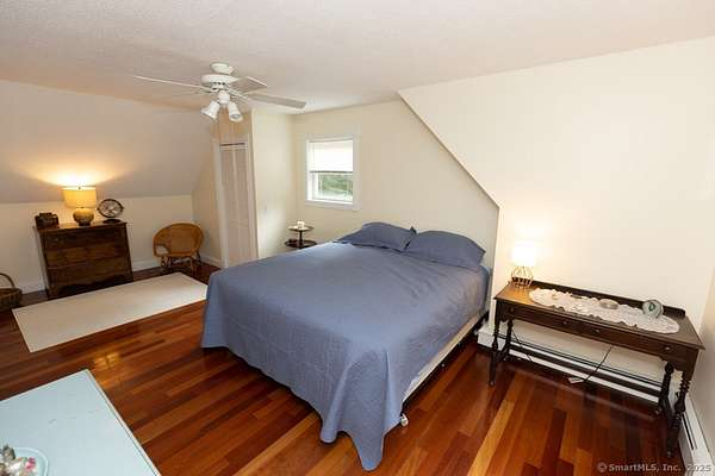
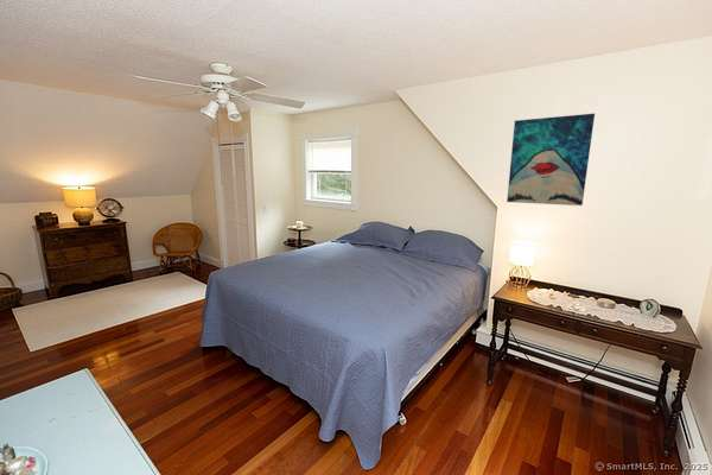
+ wall art (547, 162)
